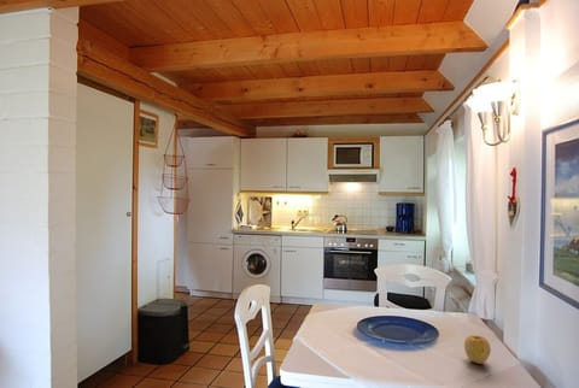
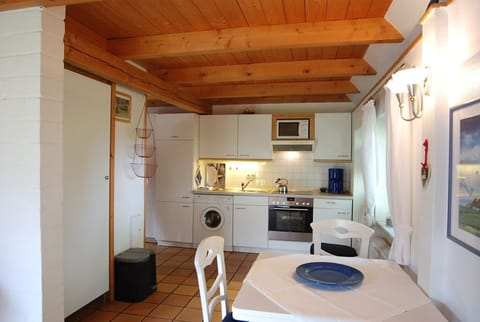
- apple (476, 348)
